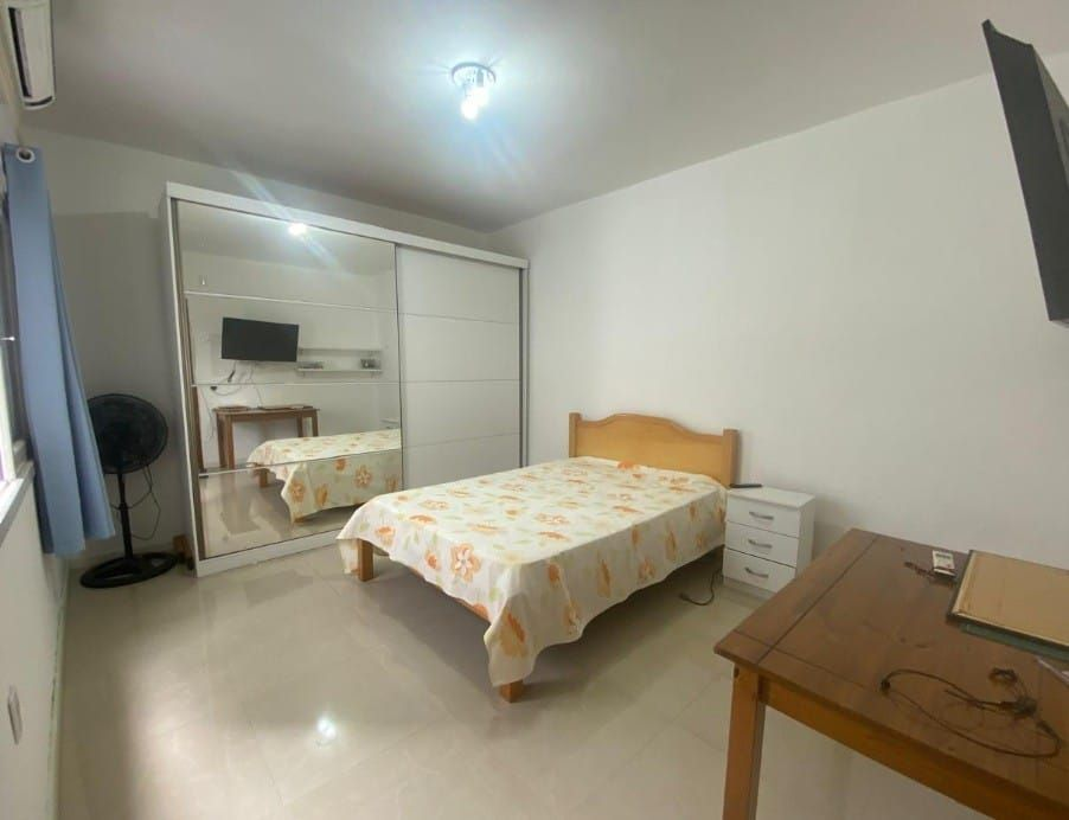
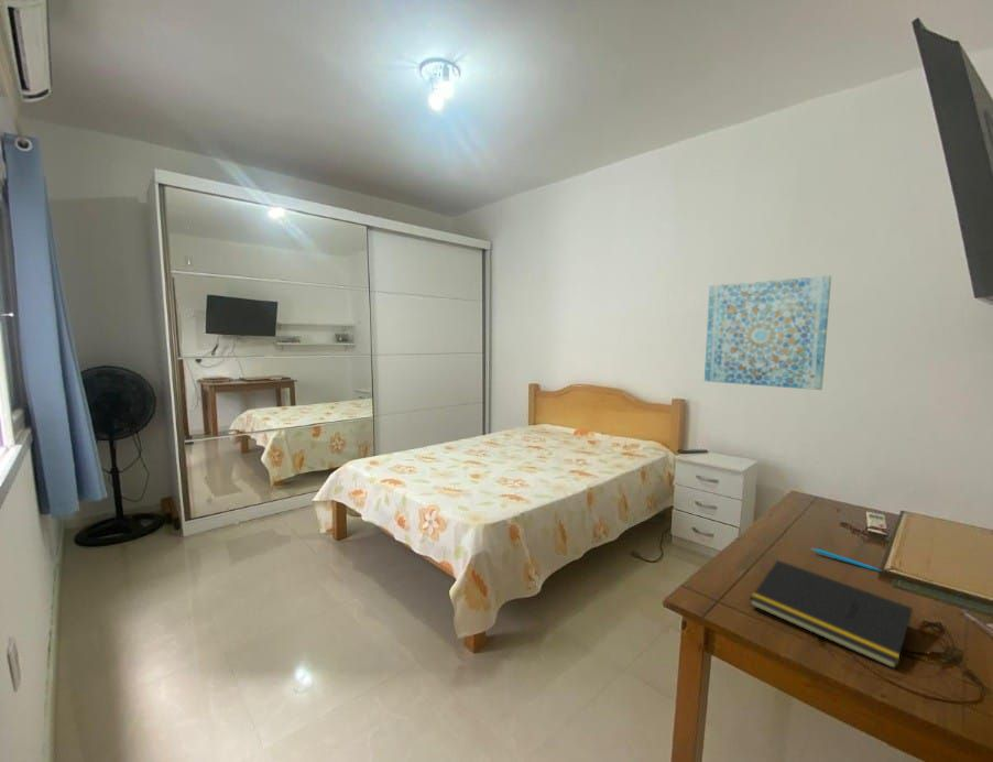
+ notepad (827, 606)
+ pen (844, 559)
+ wall art (761, 334)
